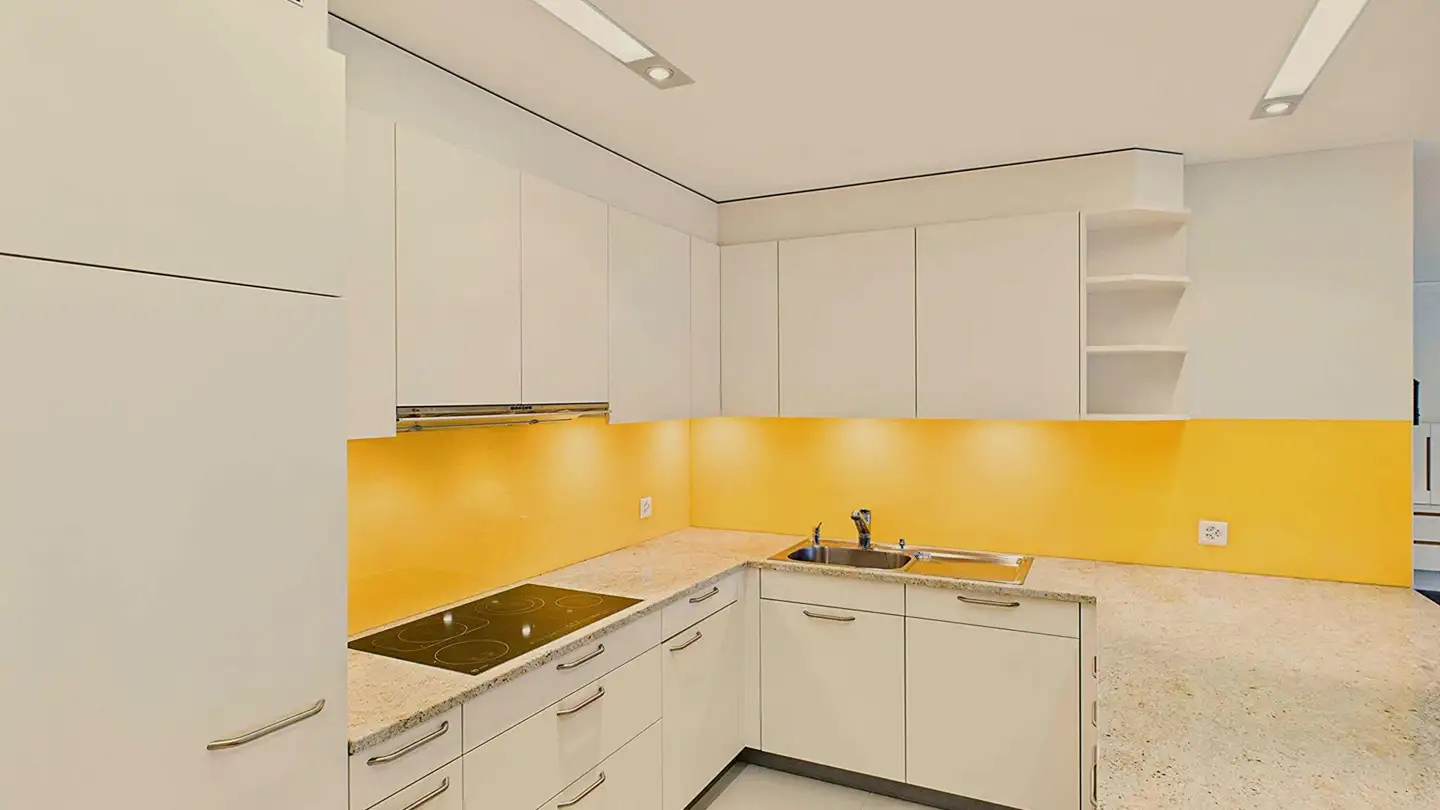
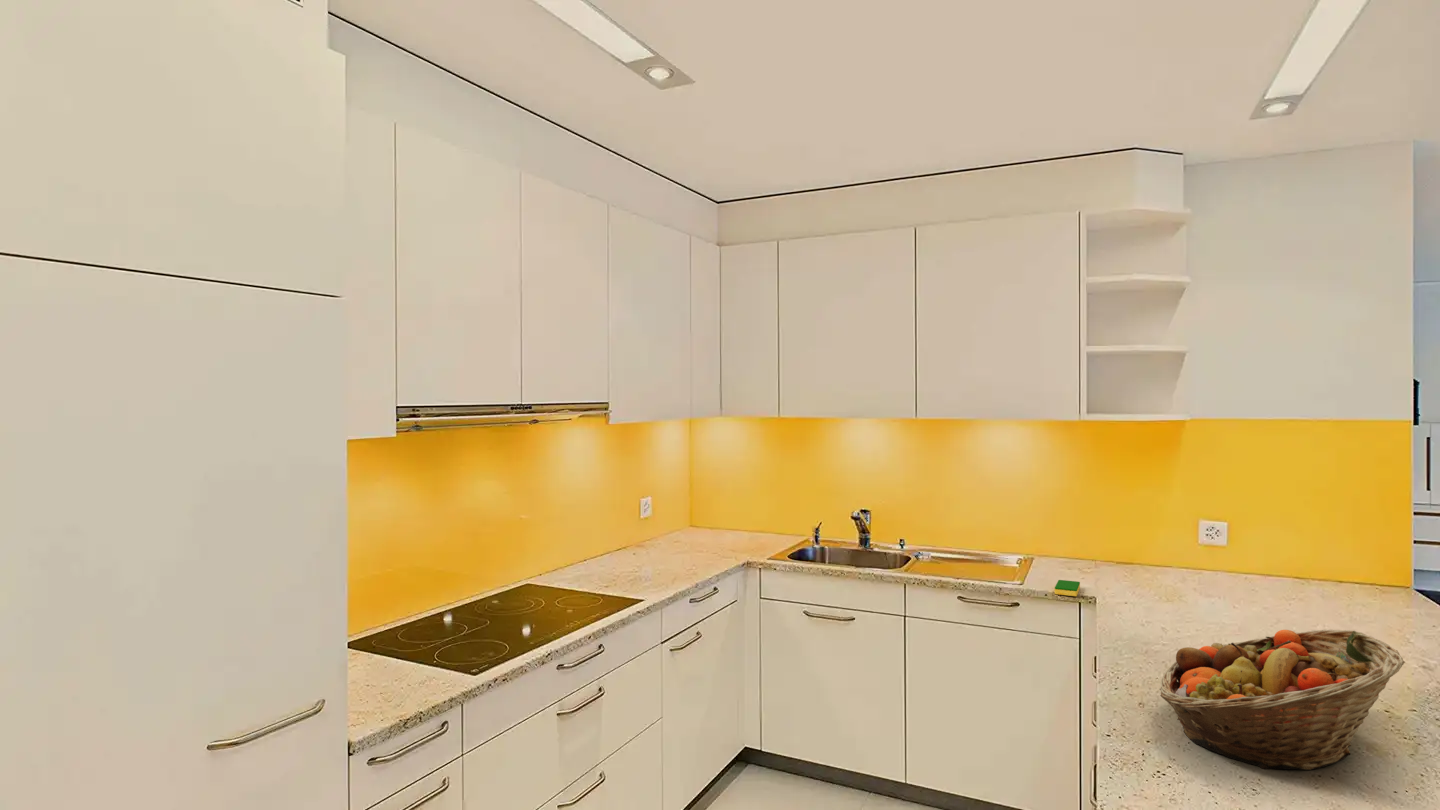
+ dish sponge (1067, 587)
+ fruit basket (1272, 686)
